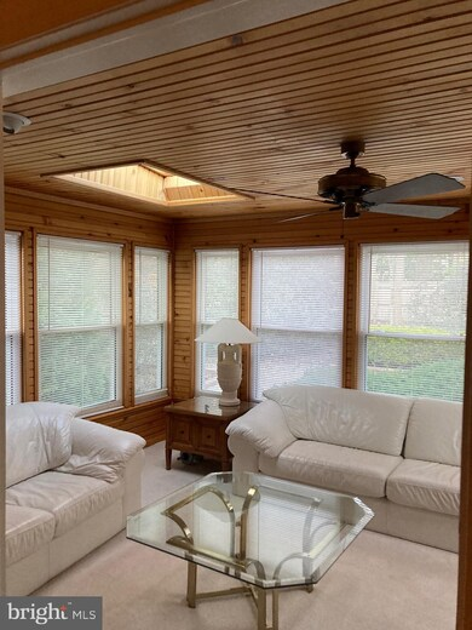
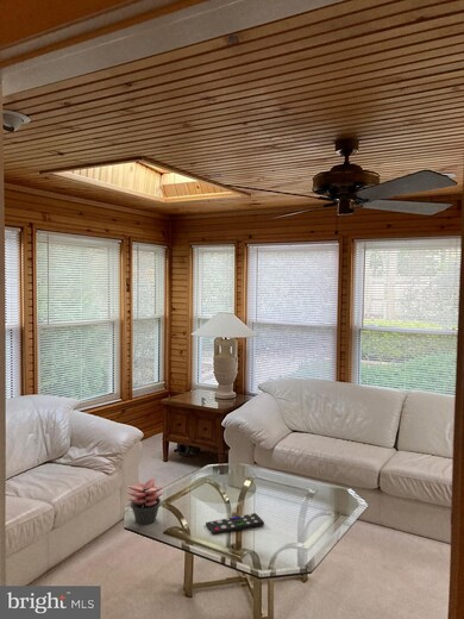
+ succulent plant (145, 501)
+ remote control (234, 523)
